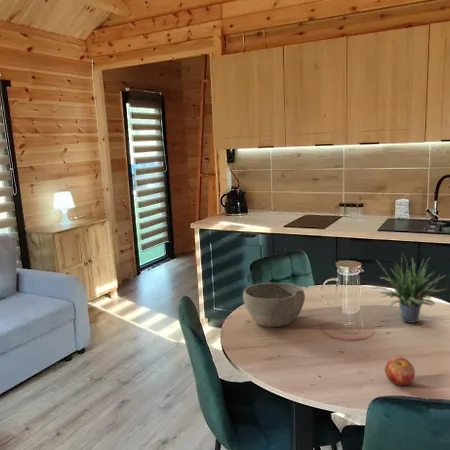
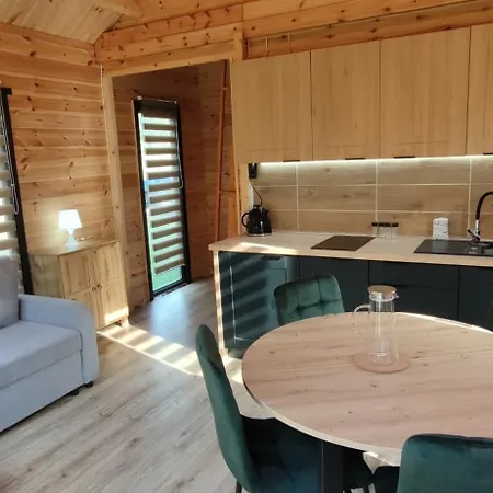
- apple (399, 370)
- bowl (274, 303)
- potted plant (406, 283)
